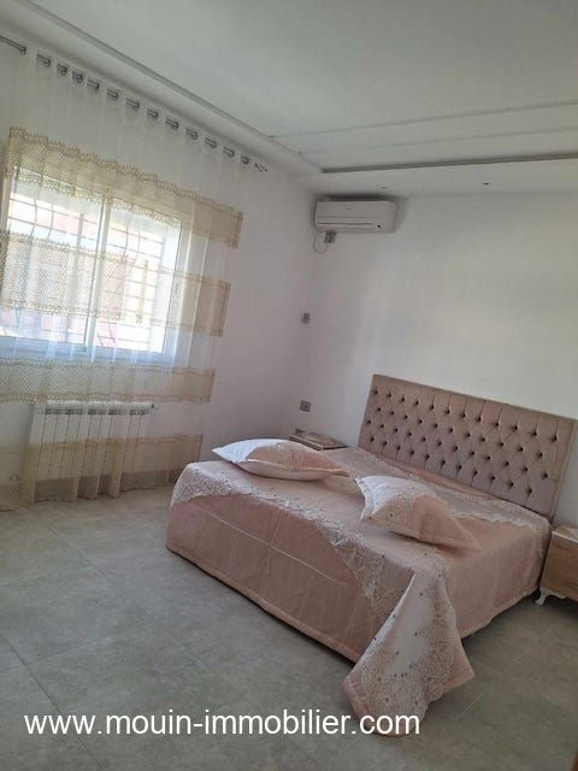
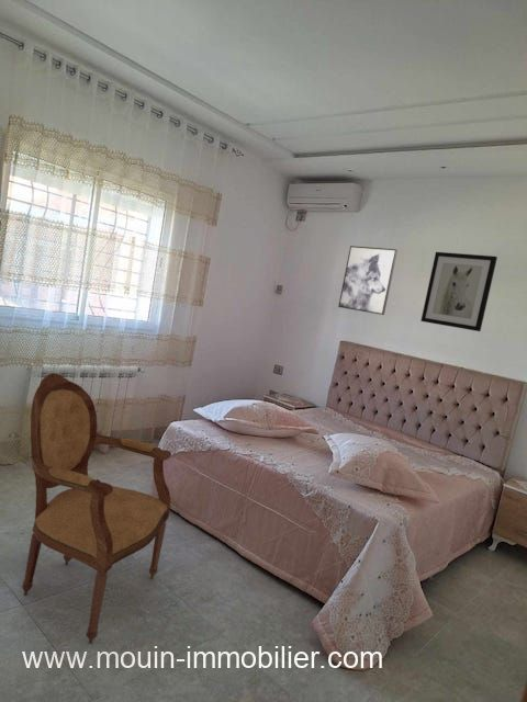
+ wall art (367, 279)
+ wall art (457, 290)
+ armchair (93, 490)
